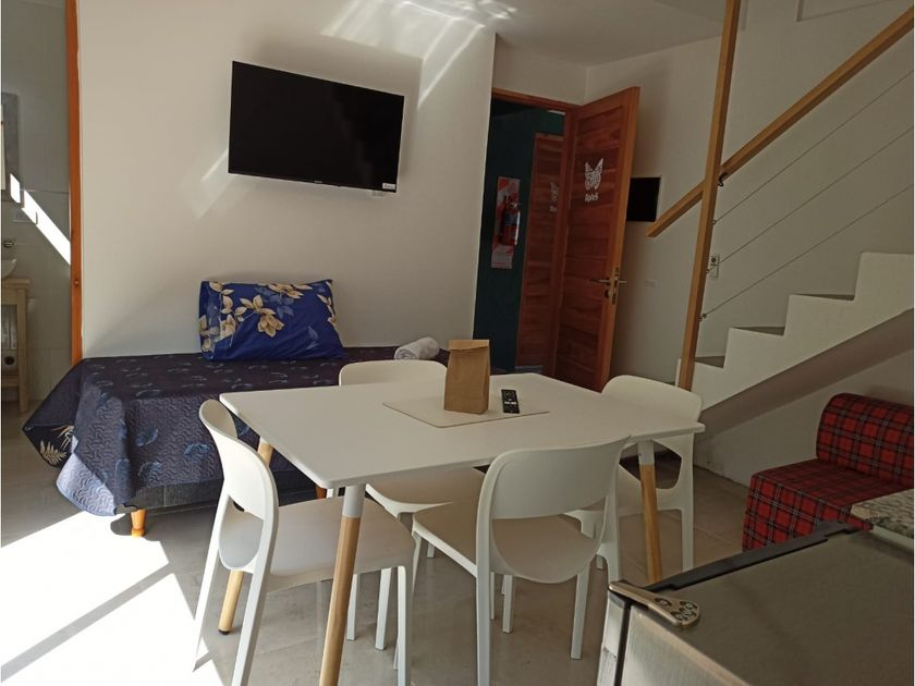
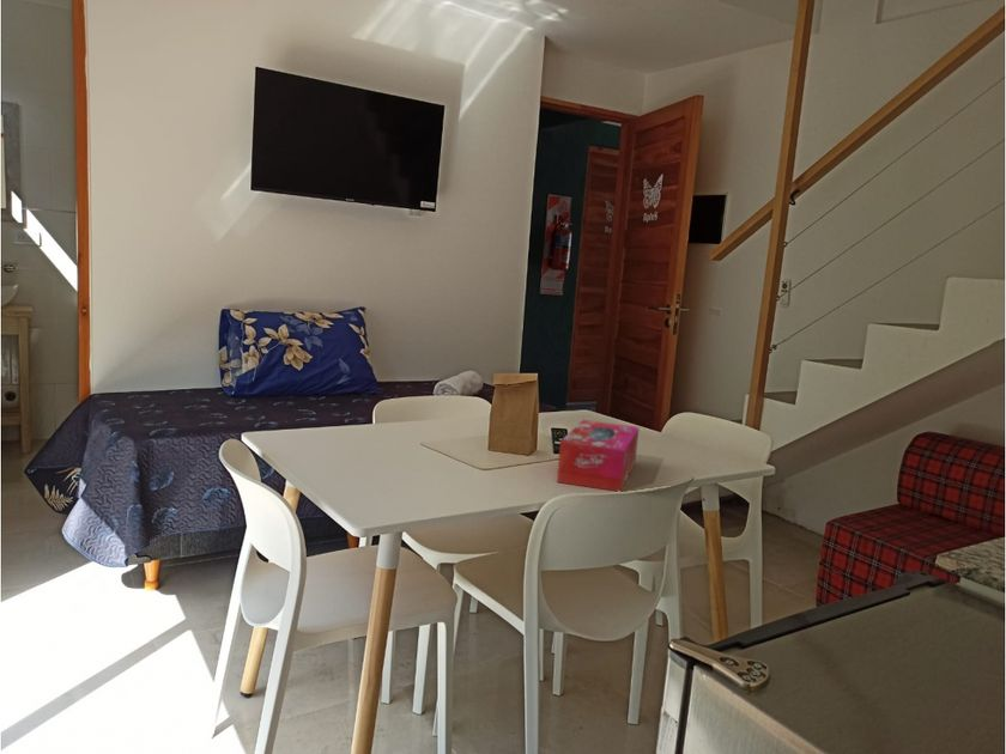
+ tissue box (600, 452)
